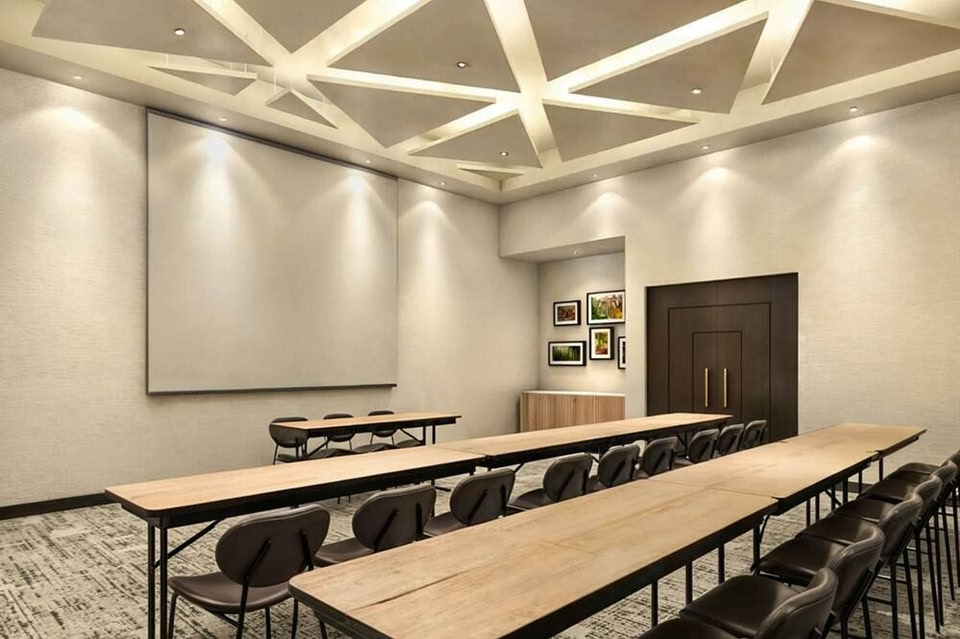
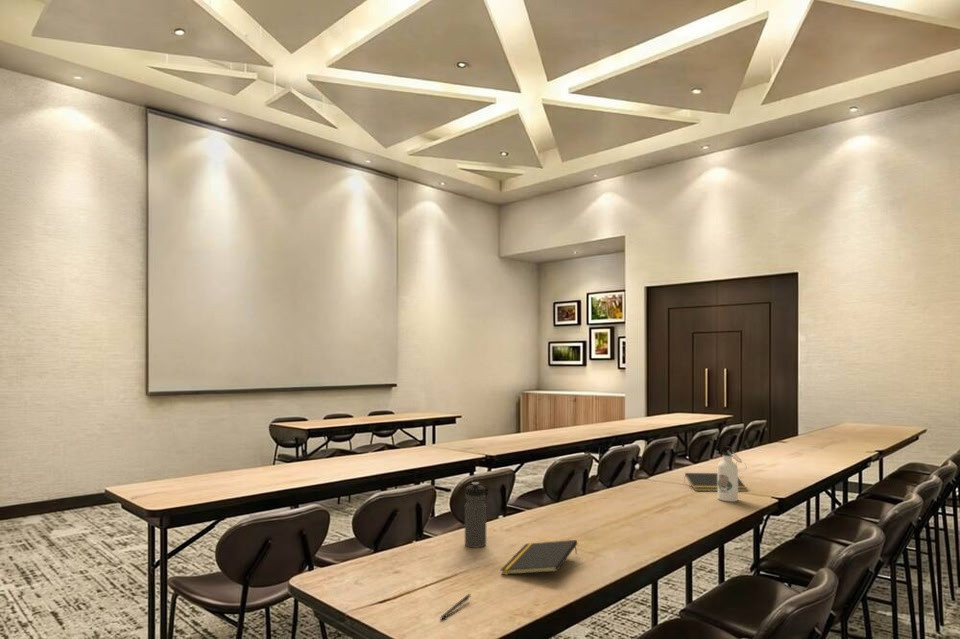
+ water bottle (475, 513)
+ notepad (540, 556)
+ notepad (715, 482)
+ water bottle (732, 473)
+ pen (455, 606)
